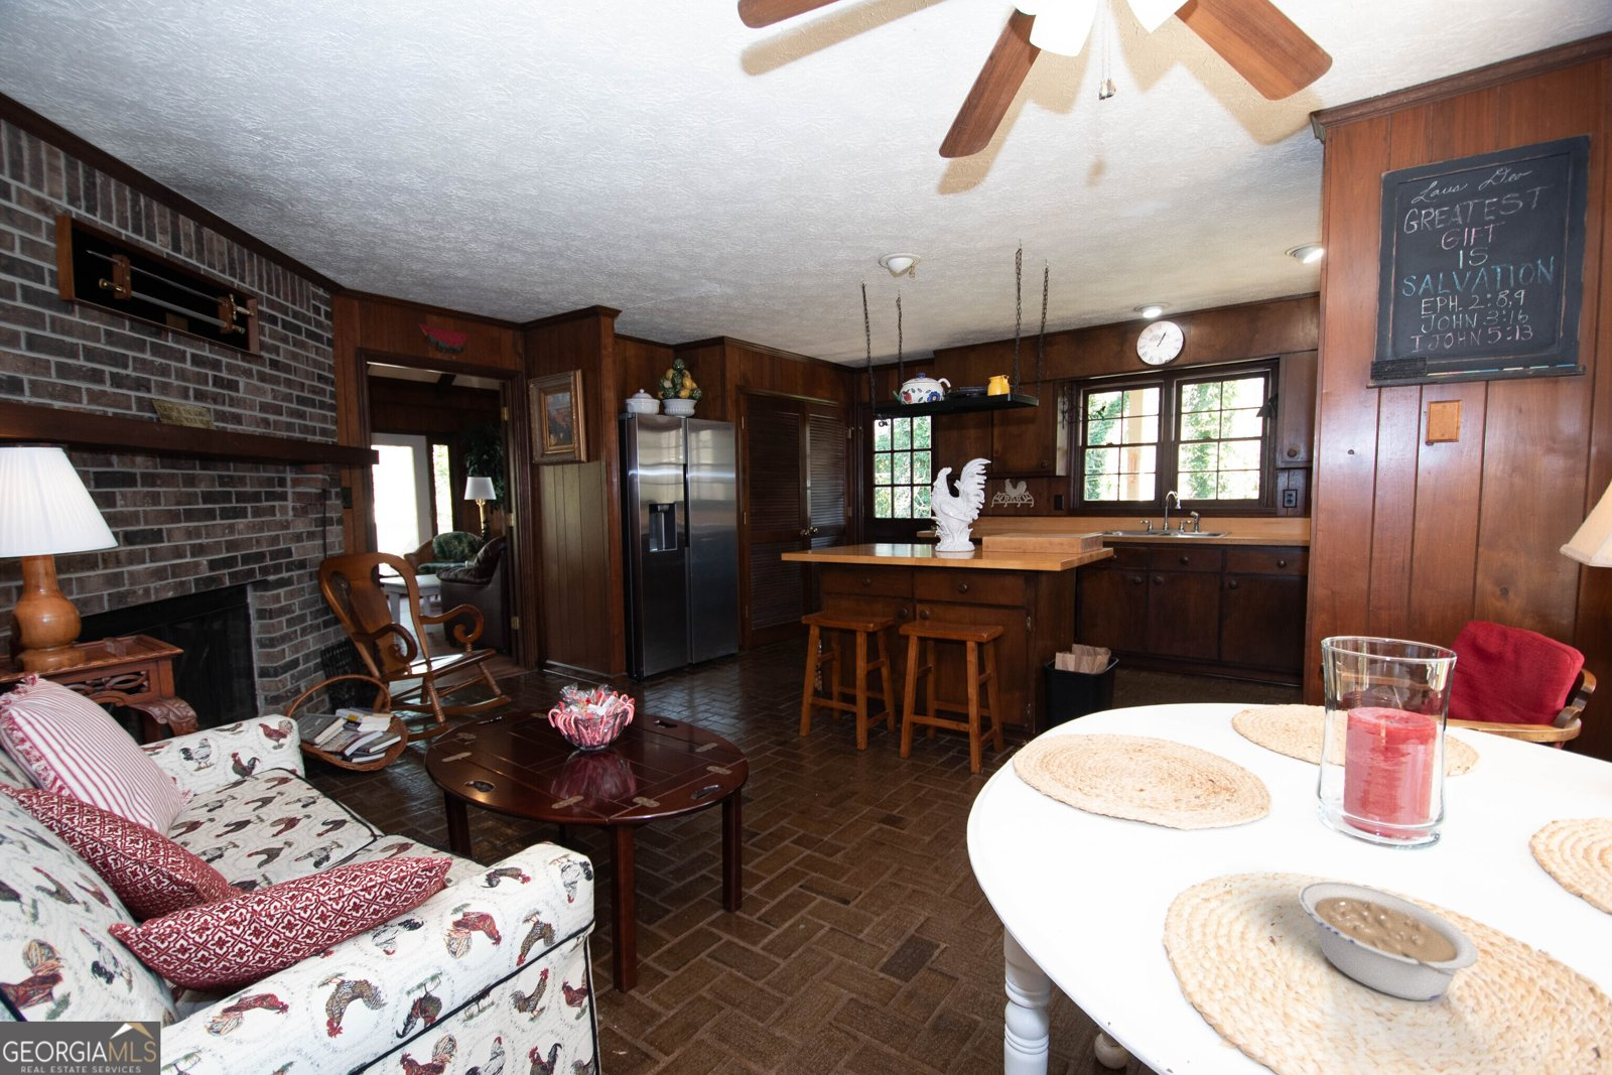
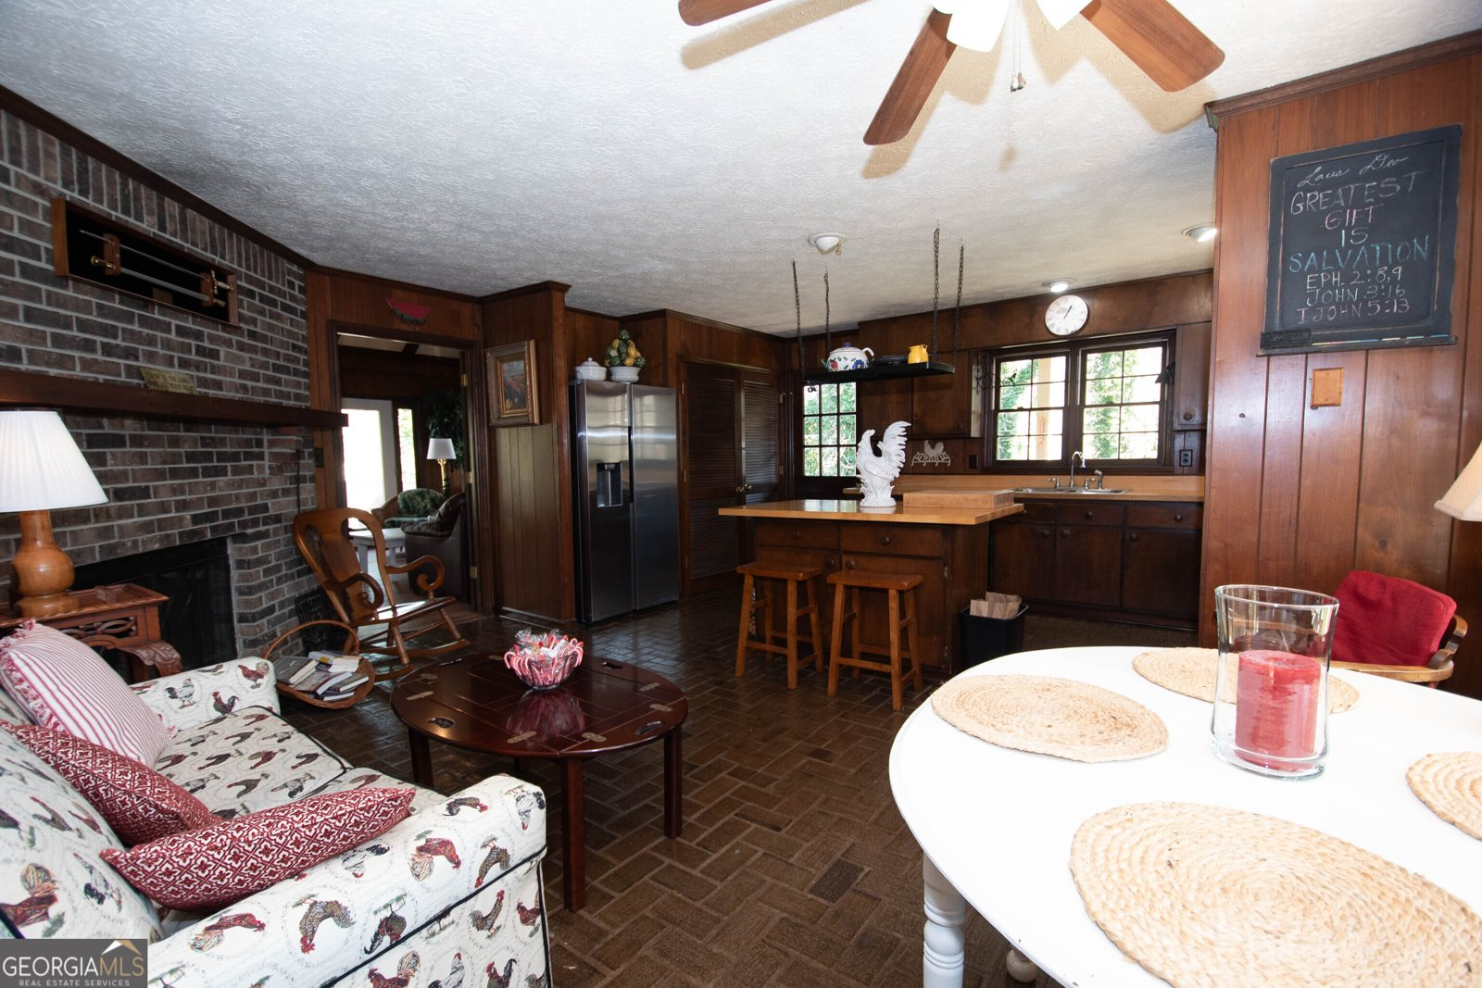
- legume (1388, 942)
